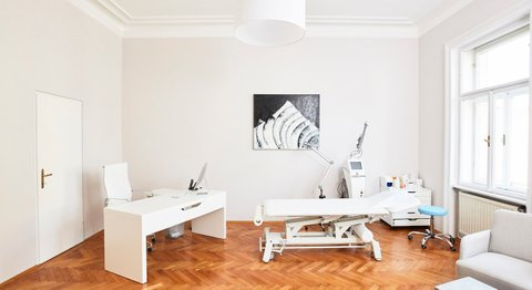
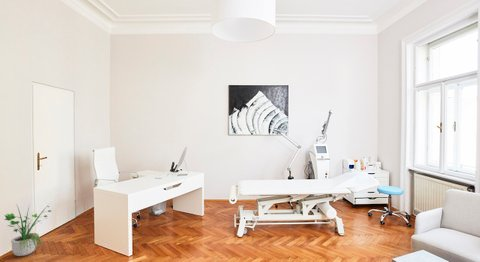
+ potted plant (30, 223)
